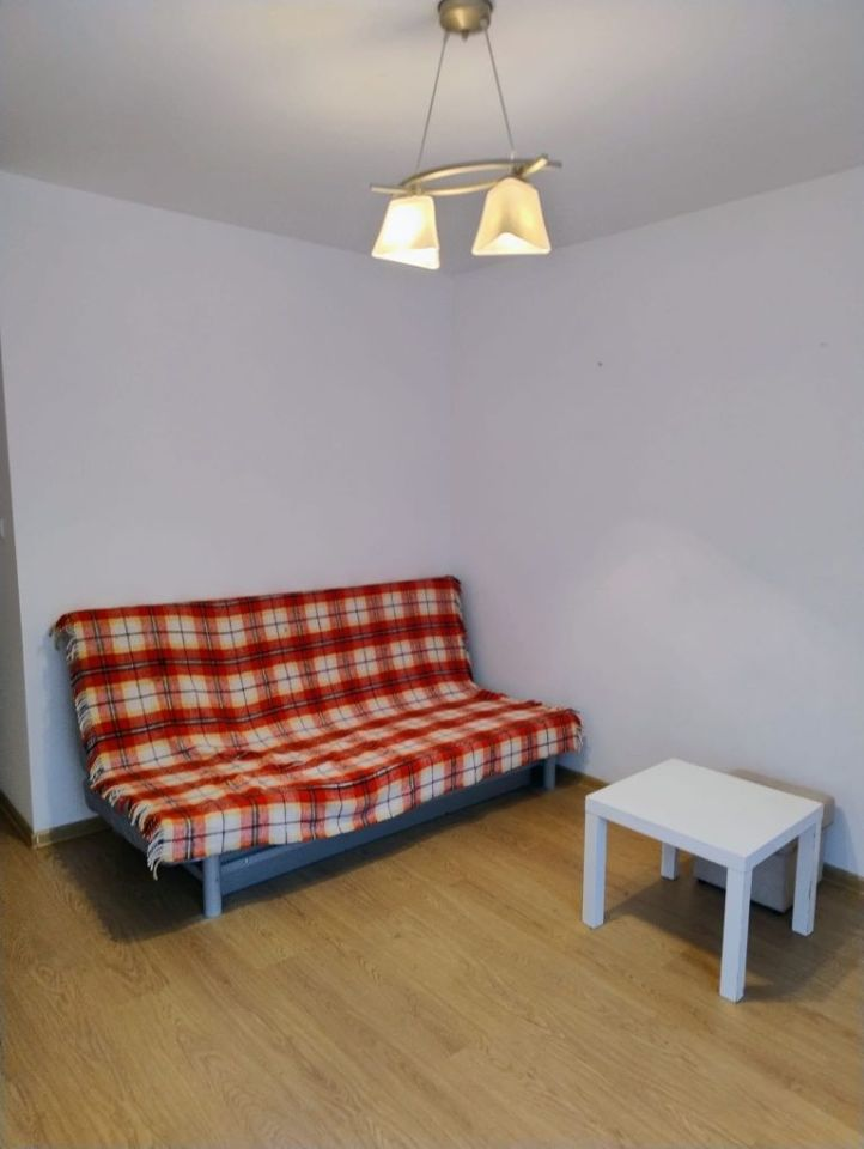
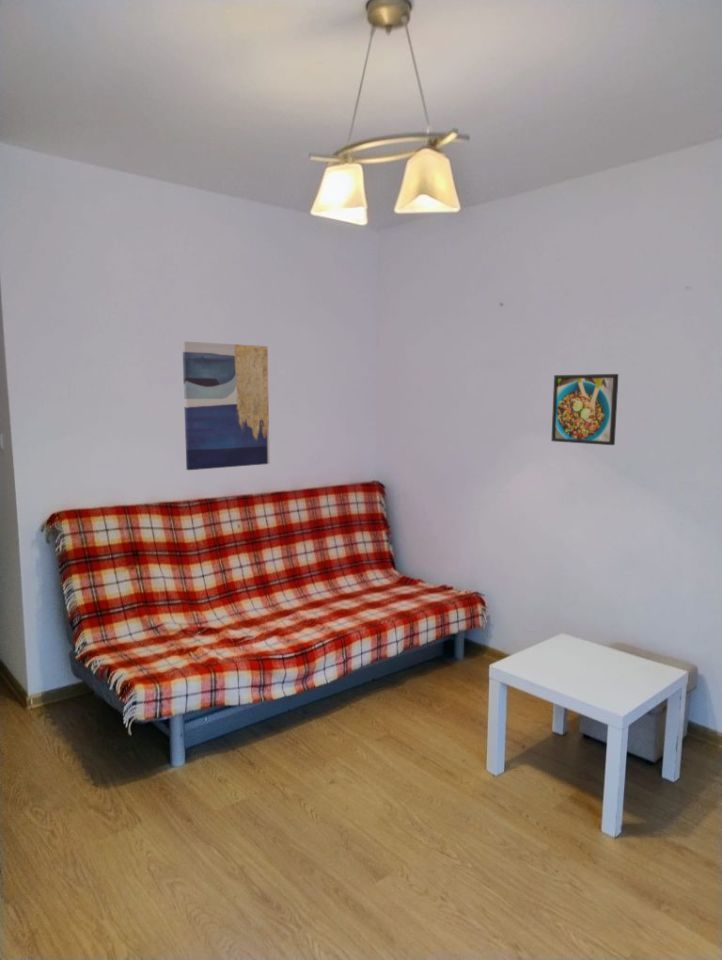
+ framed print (583, 409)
+ wall art (228, 406)
